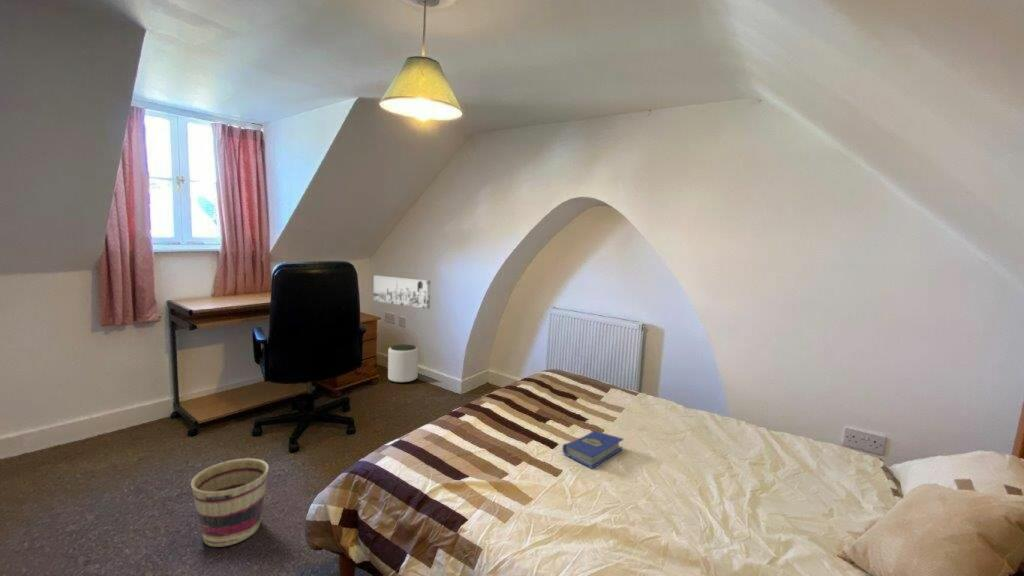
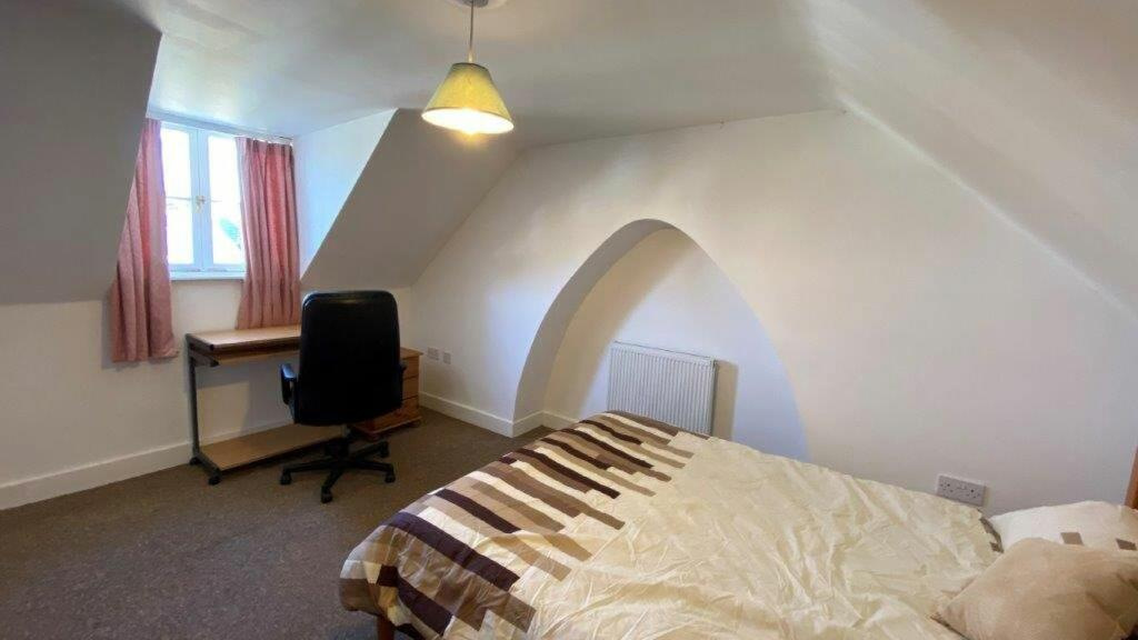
- basket (231, 502)
- wall art (400, 291)
- hardcover book (592, 446)
- plant pot (403, 363)
